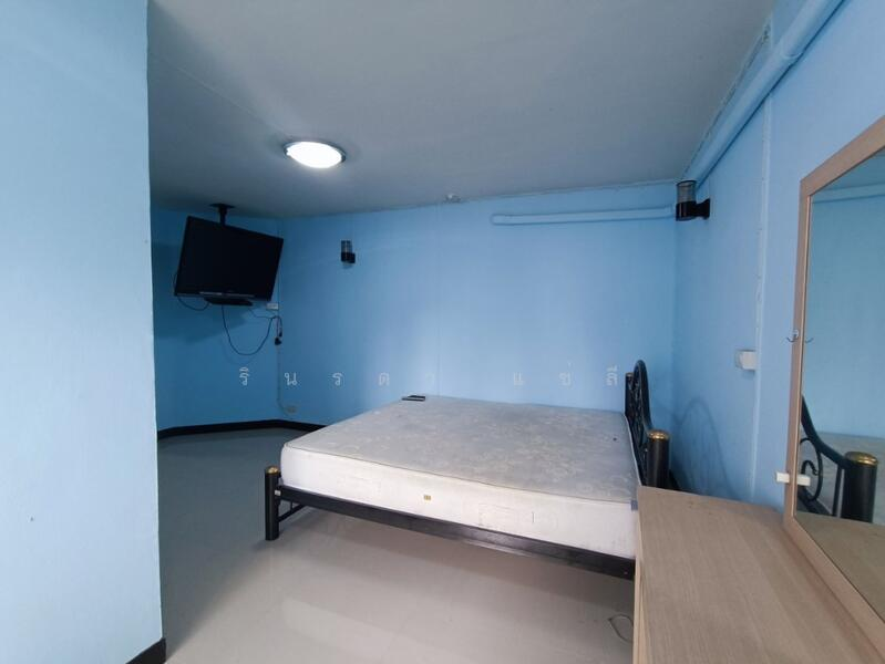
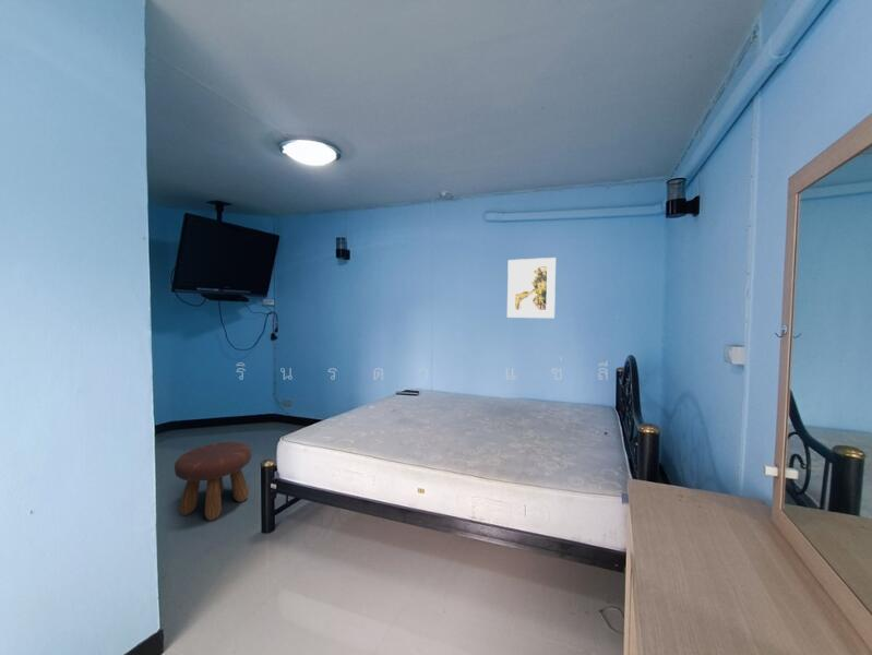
+ footstool (215, 479)
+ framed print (530, 288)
